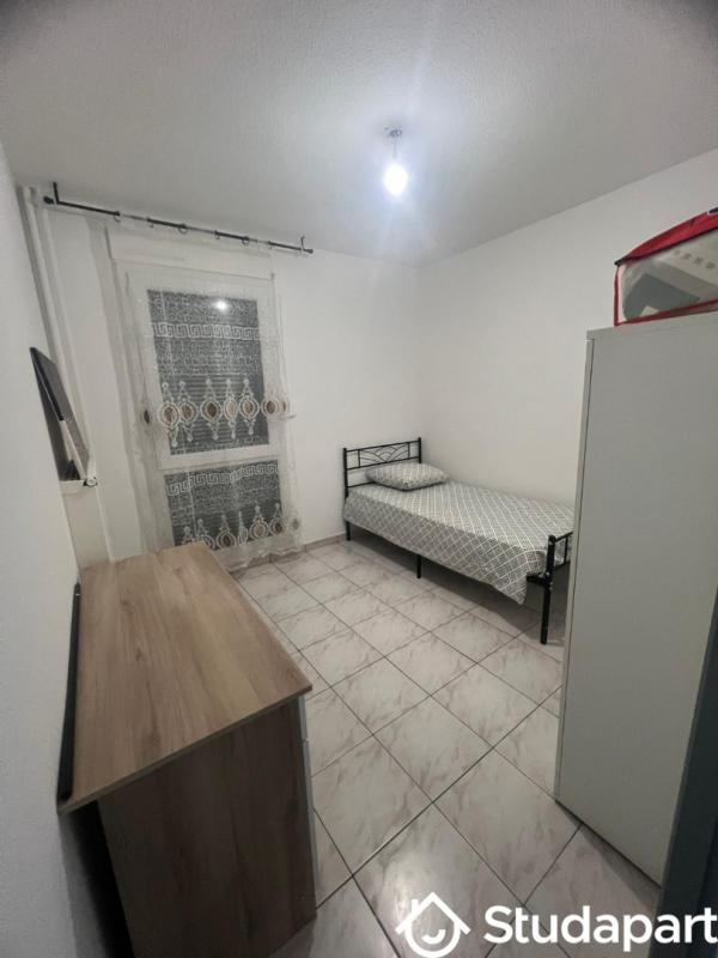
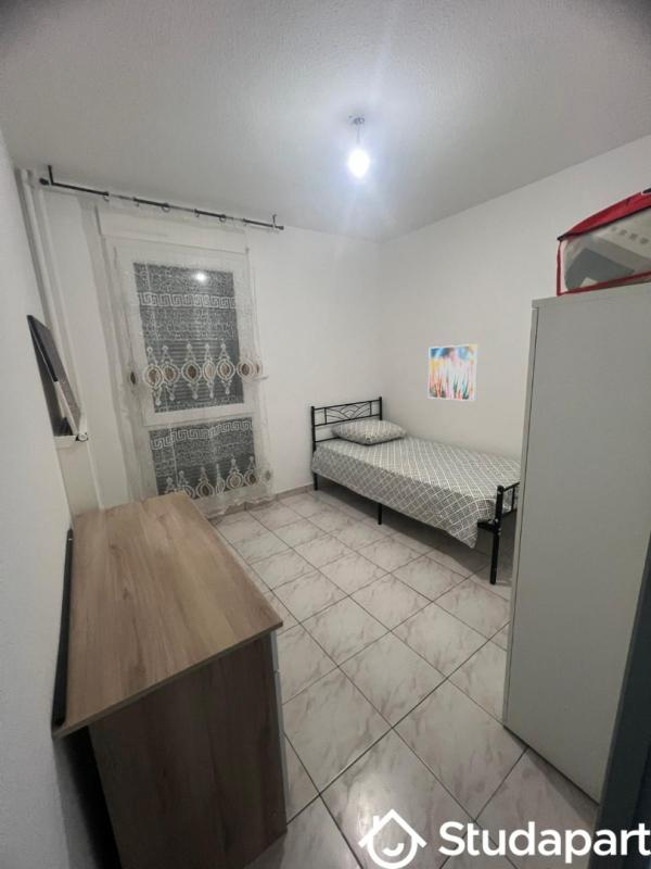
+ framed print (450, 373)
